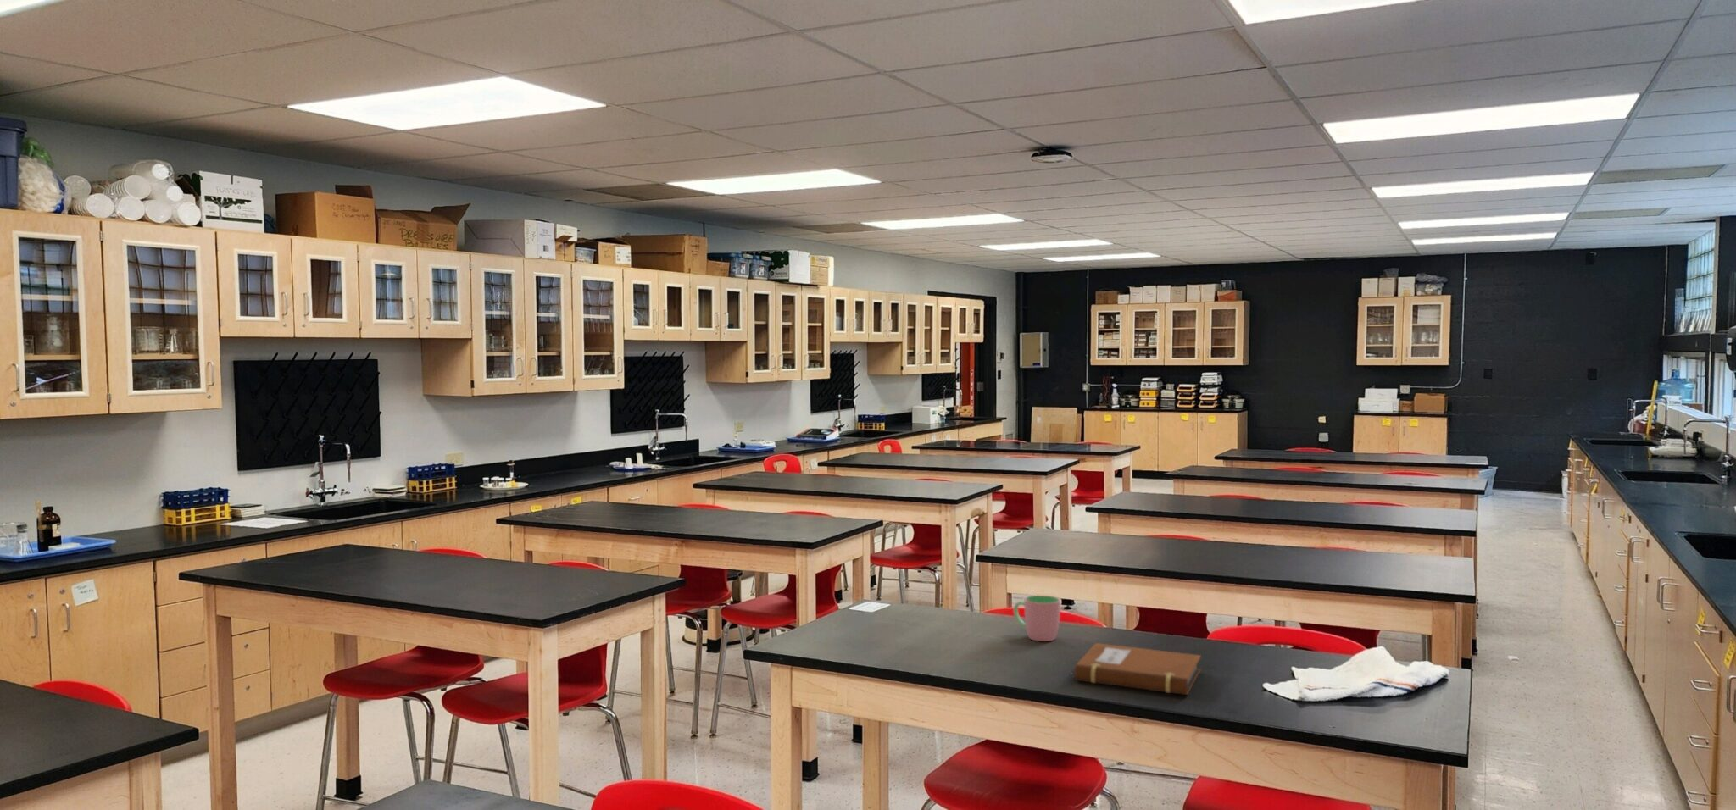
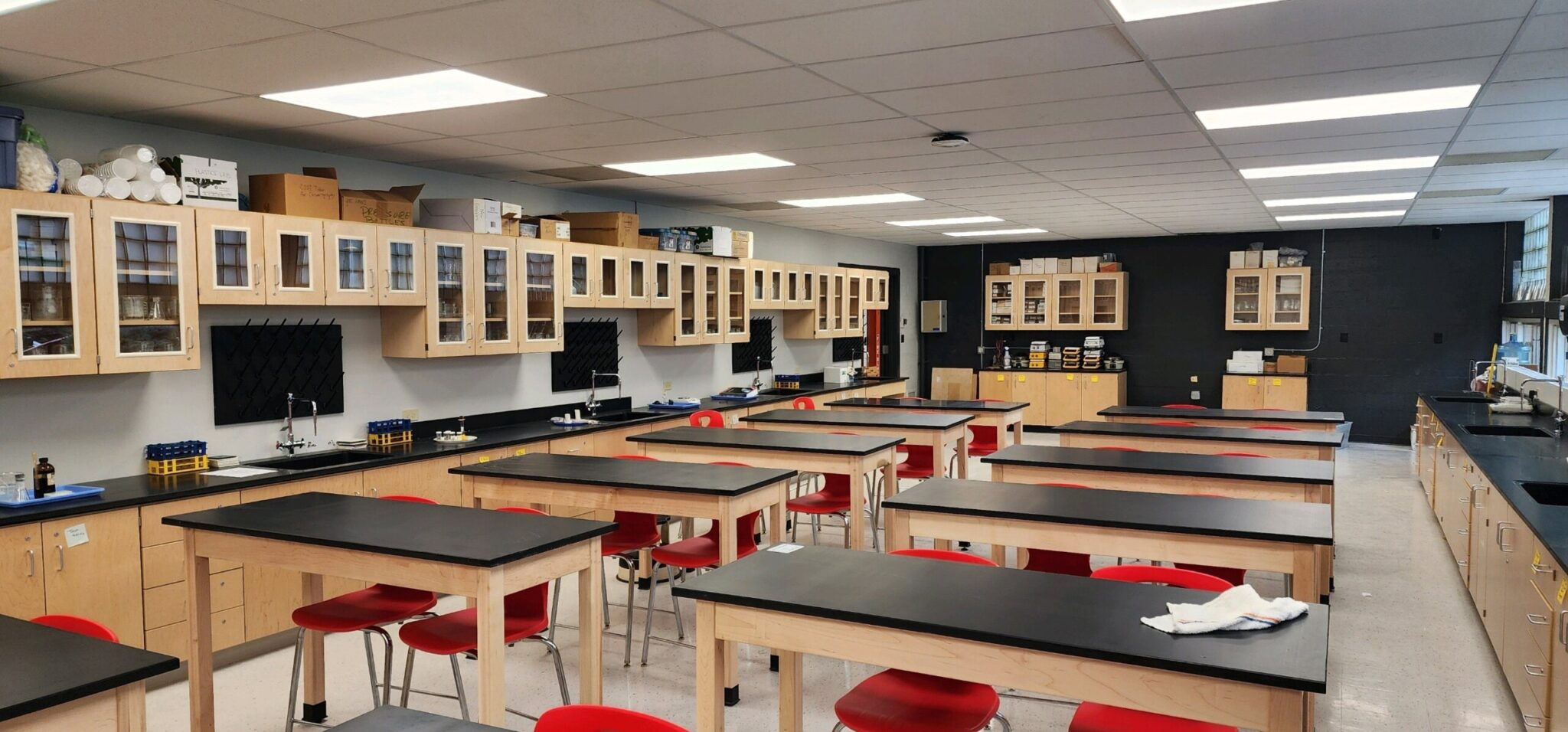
- notebook (1135, 667)
- cup (1036, 617)
